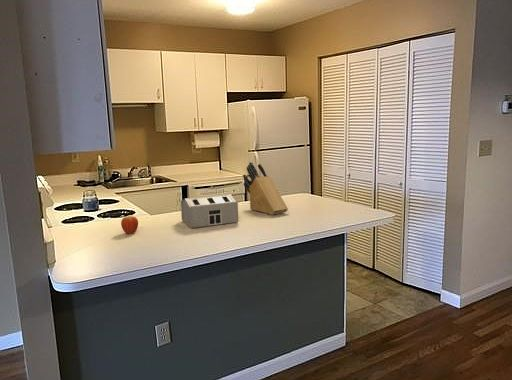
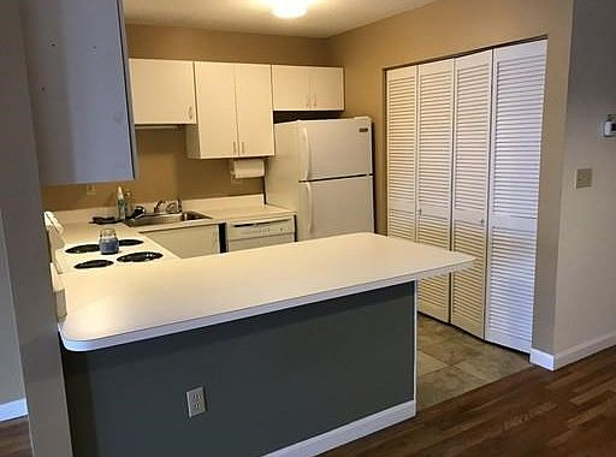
- fruit (129, 224)
- knife block (263, 186)
- toaster (208, 209)
